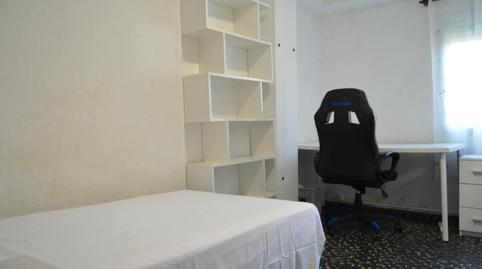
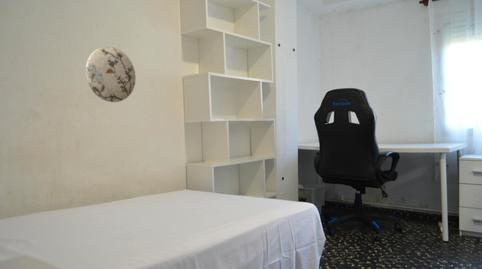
+ decorative plate (112, 74)
